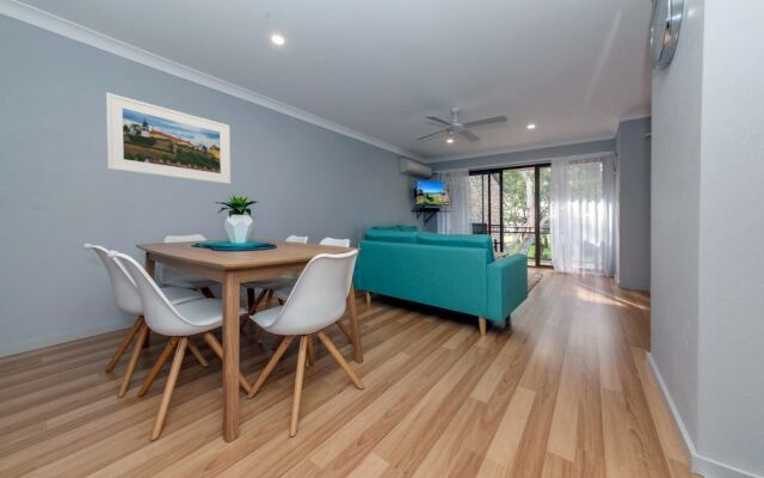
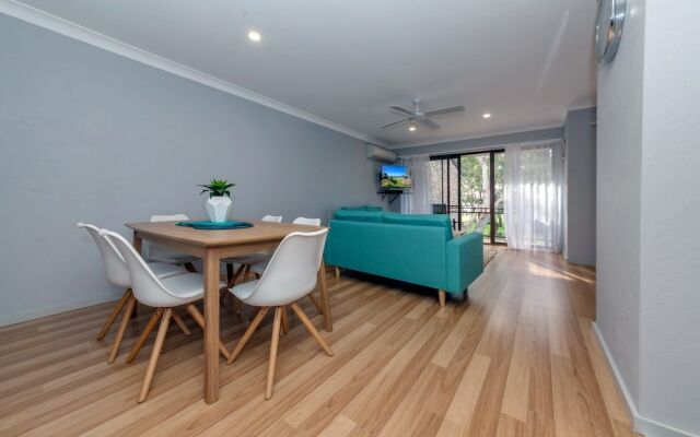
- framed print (175, 143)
